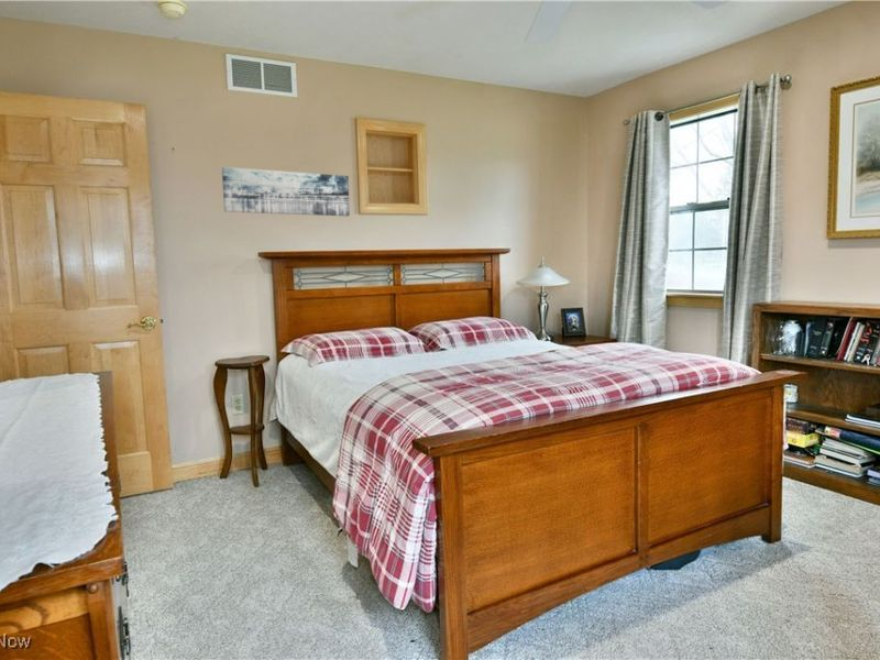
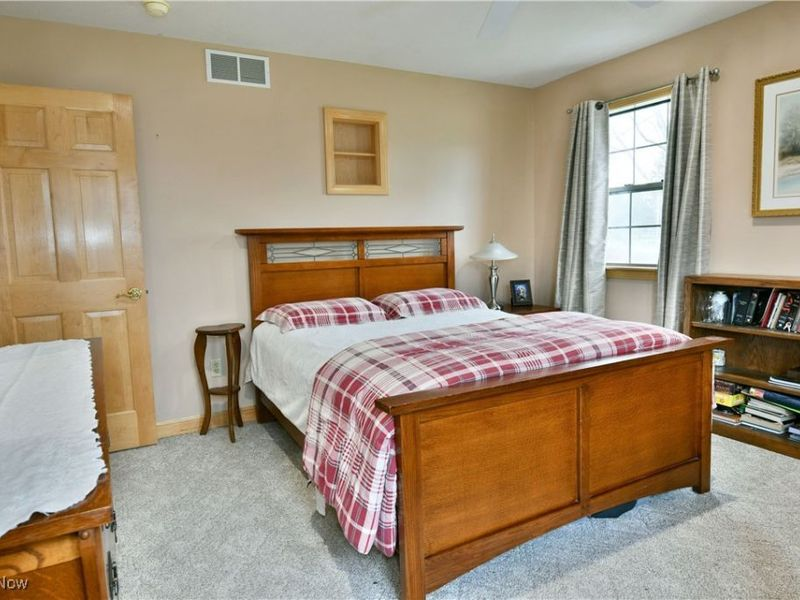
- wall art (288, 193)
